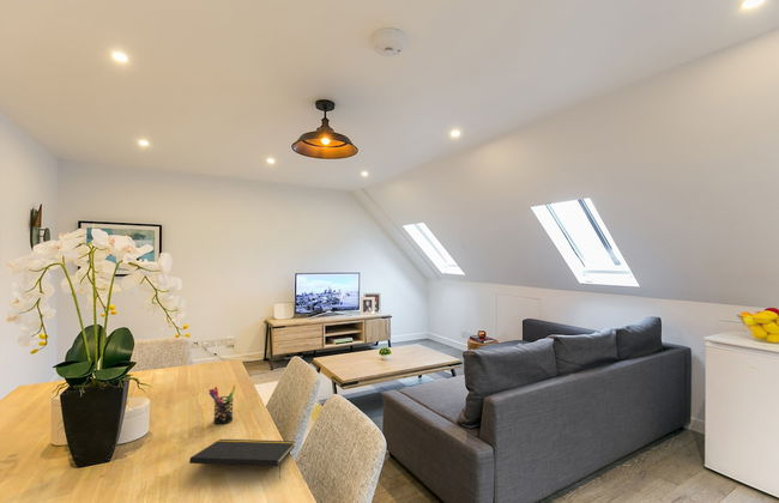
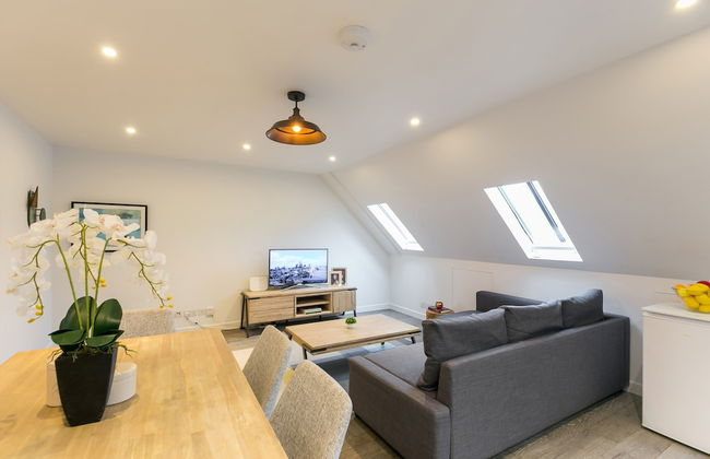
- notepad (246, 452)
- pen holder (223, 402)
